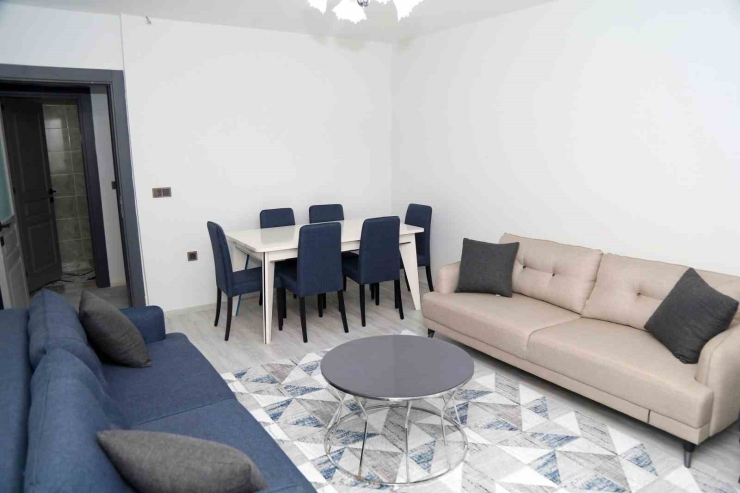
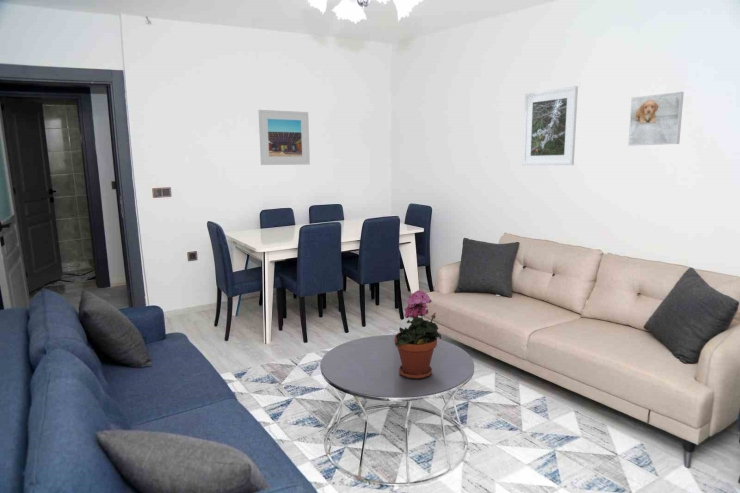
+ potted plant (417, 331)
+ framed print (548, 128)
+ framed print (284, 138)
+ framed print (654, 120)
